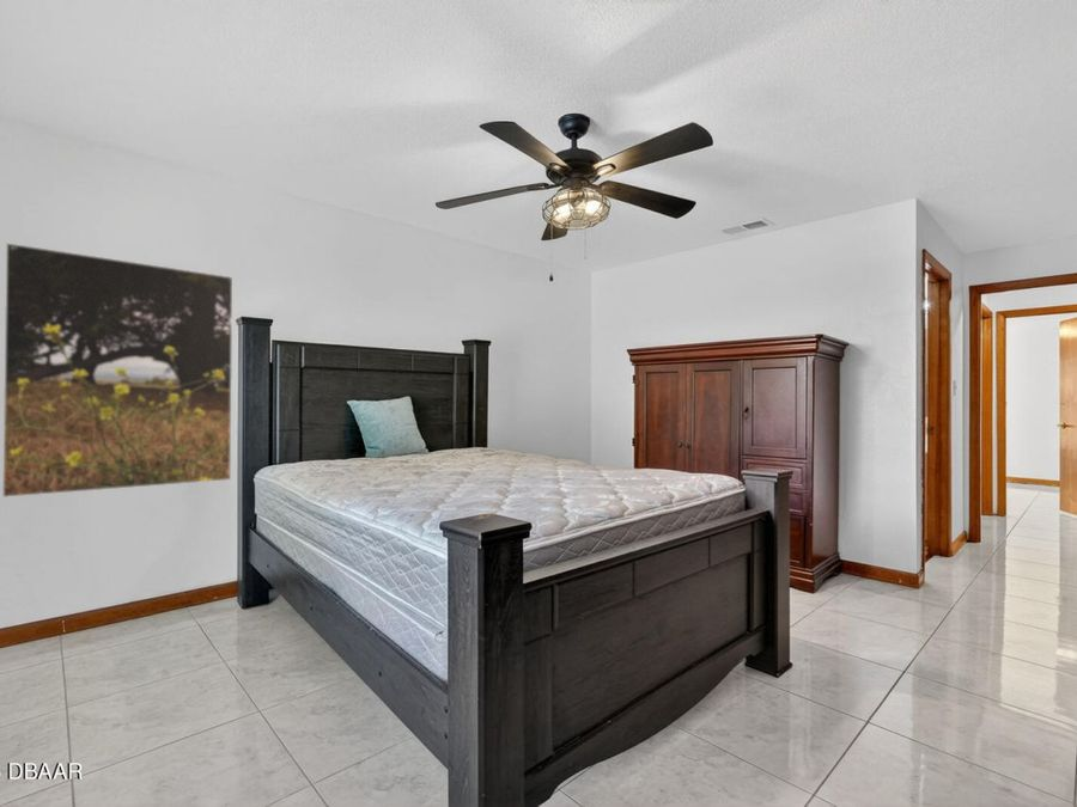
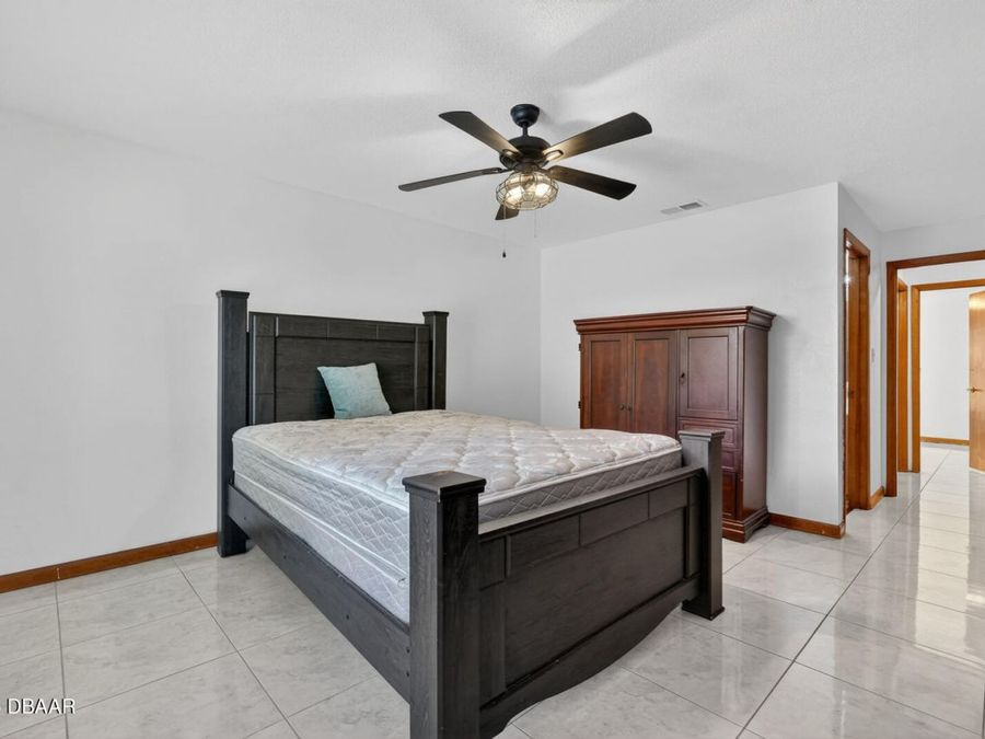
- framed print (130, 374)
